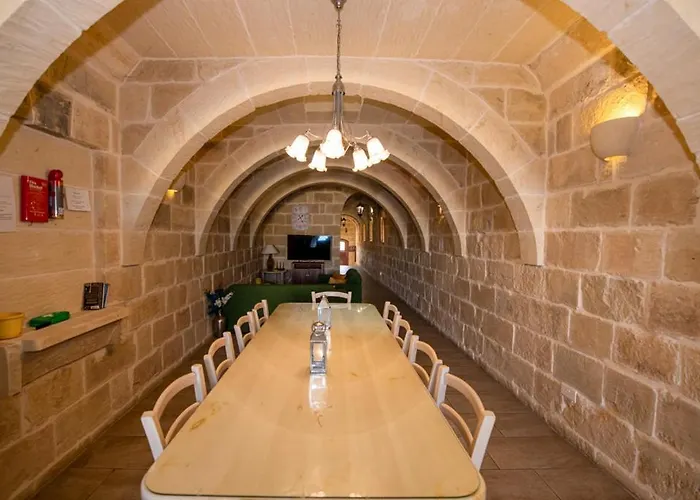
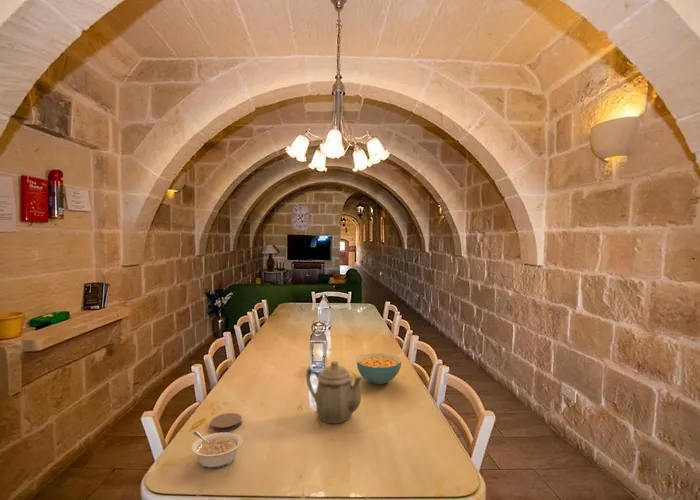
+ cereal bowl (378, 370)
+ legume (215, 450)
+ teapot (334, 388)
+ coaster (226, 421)
